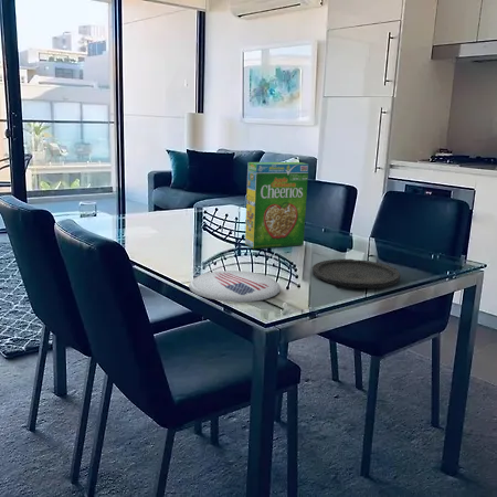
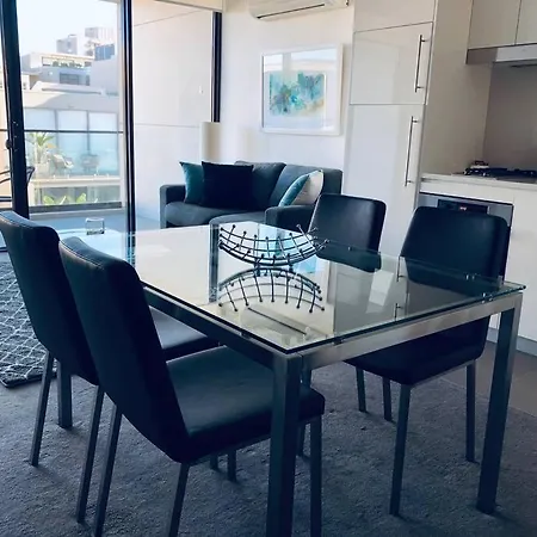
- plate (234, 284)
- plate (355, 273)
- cereal box (276, 204)
